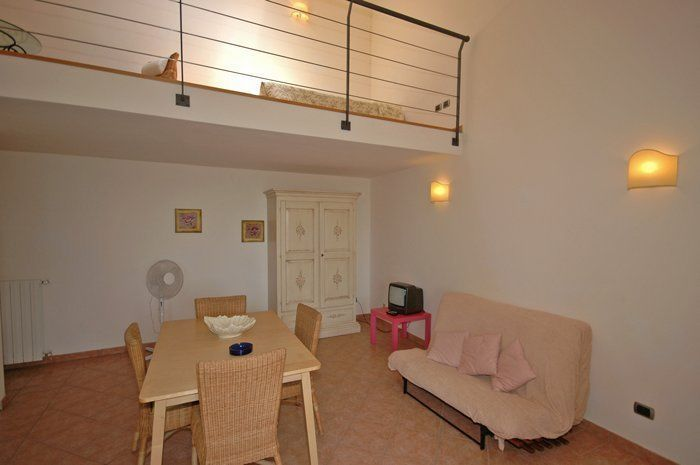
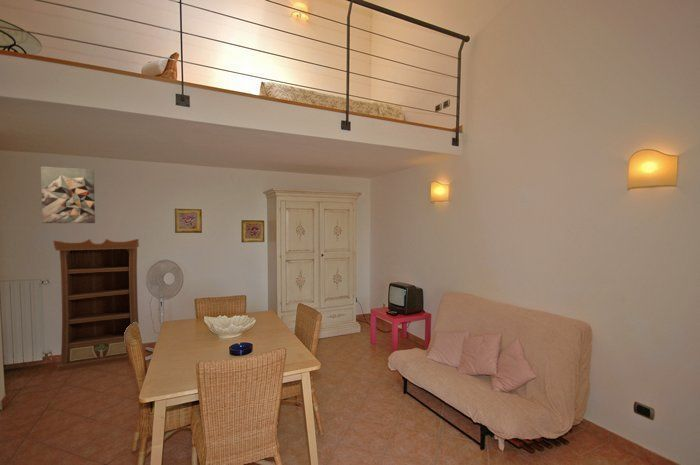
+ wall art (68, 195)
+ bookcase (102, 299)
